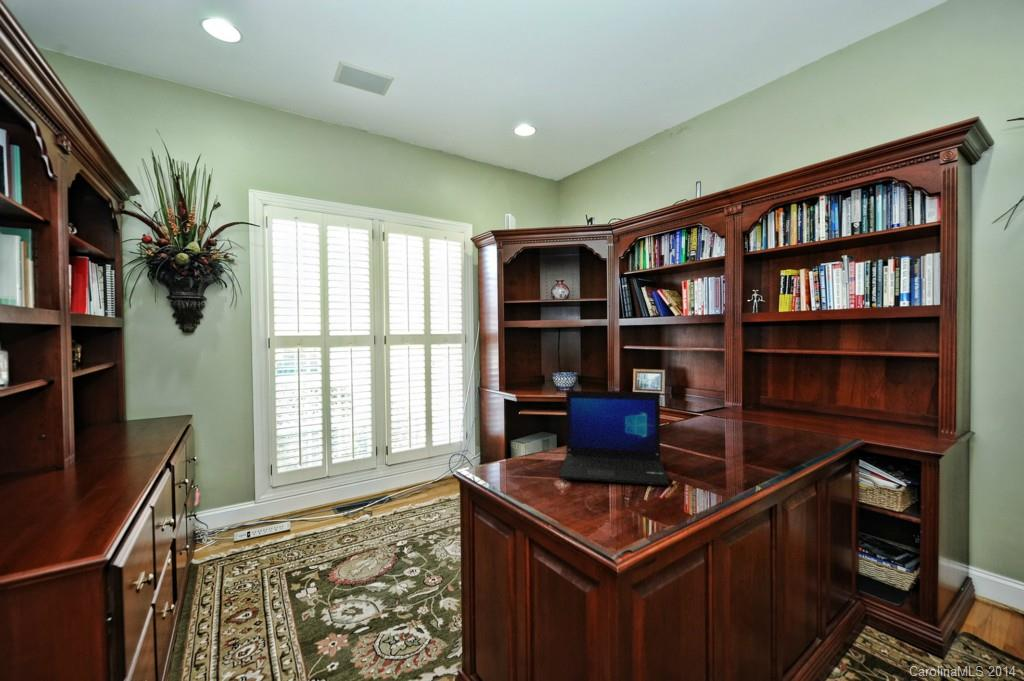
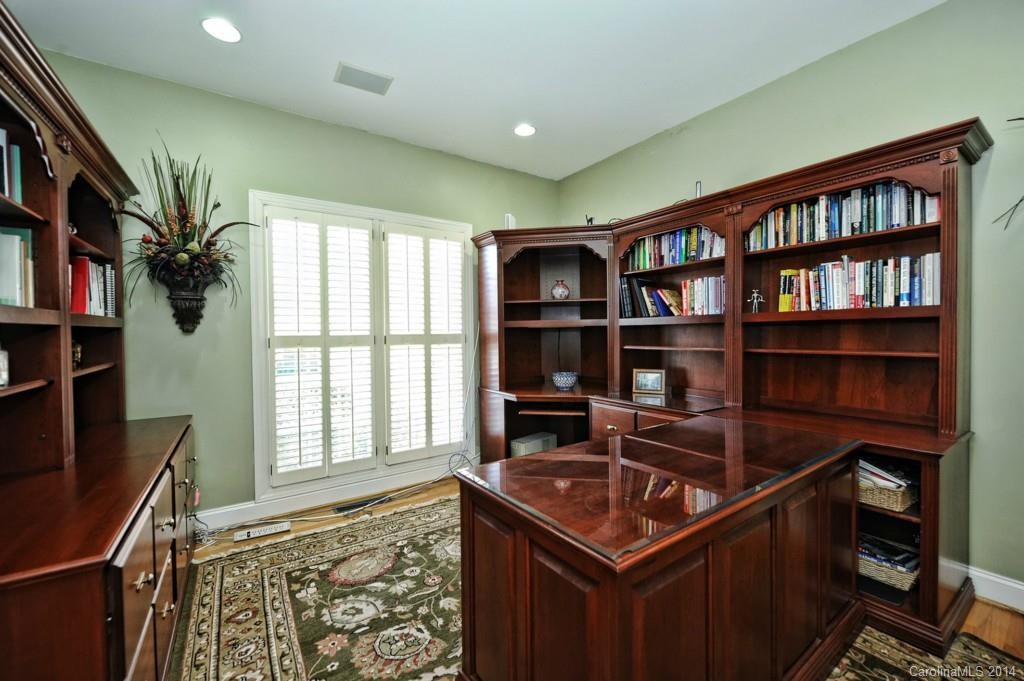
- laptop (612, 433)
